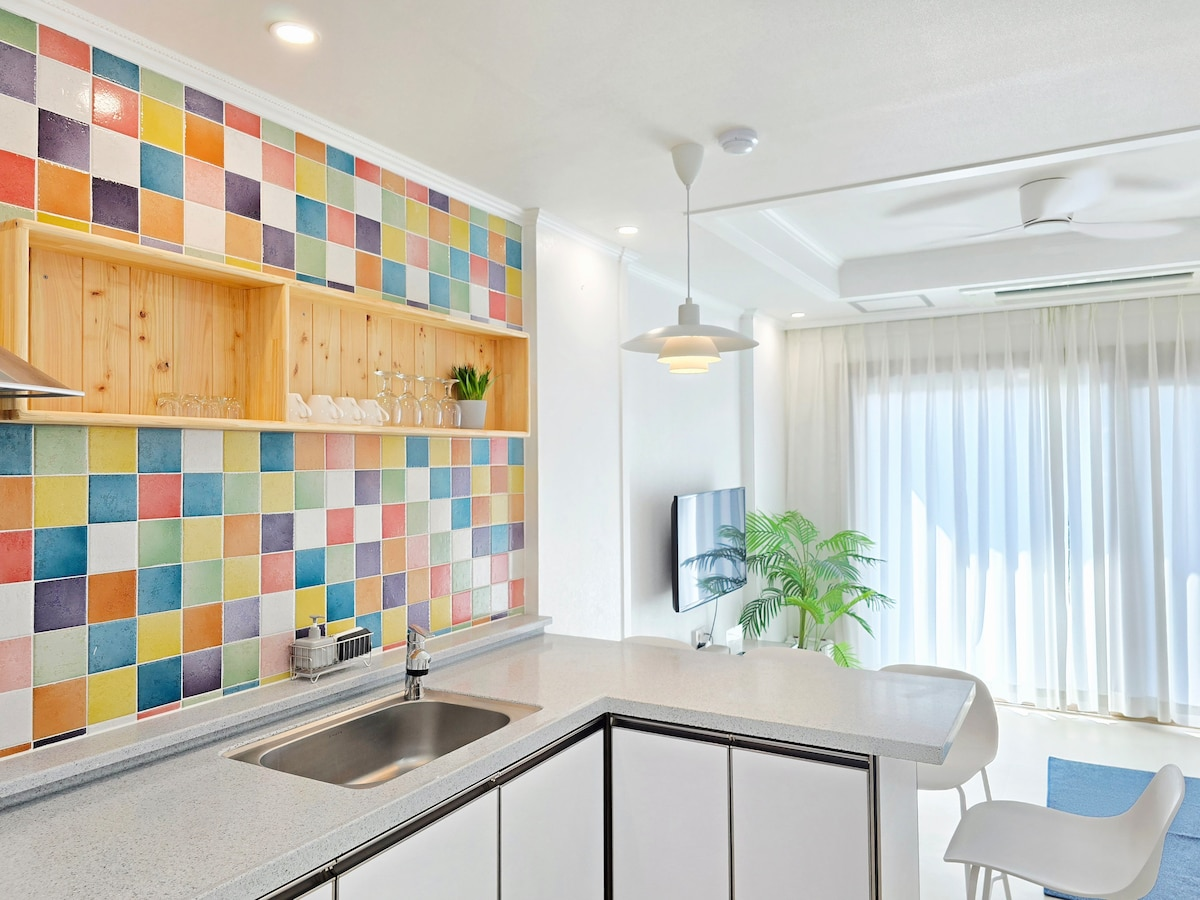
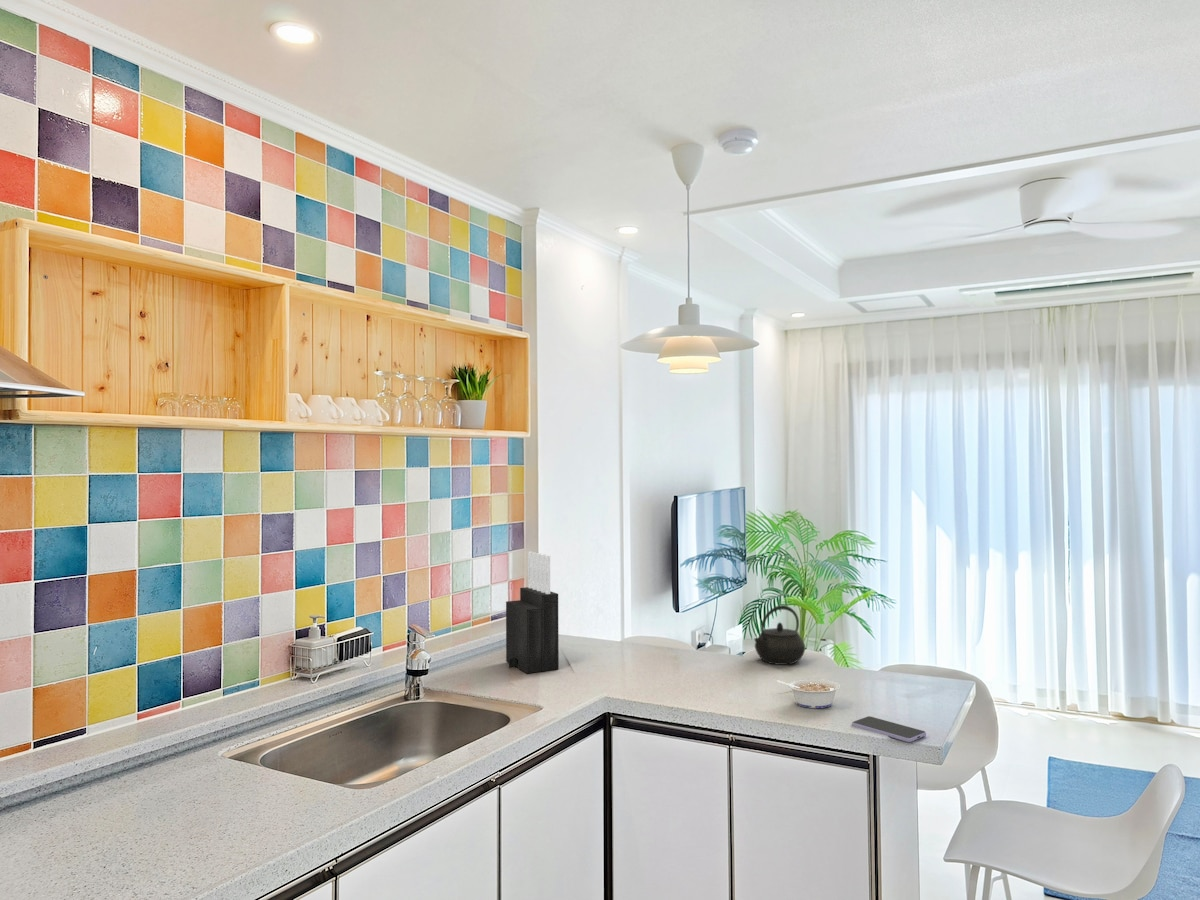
+ smartphone (888, 728)
+ legume (812, 692)
+ kettle (777, 634)
+ knife block (528, 610)
